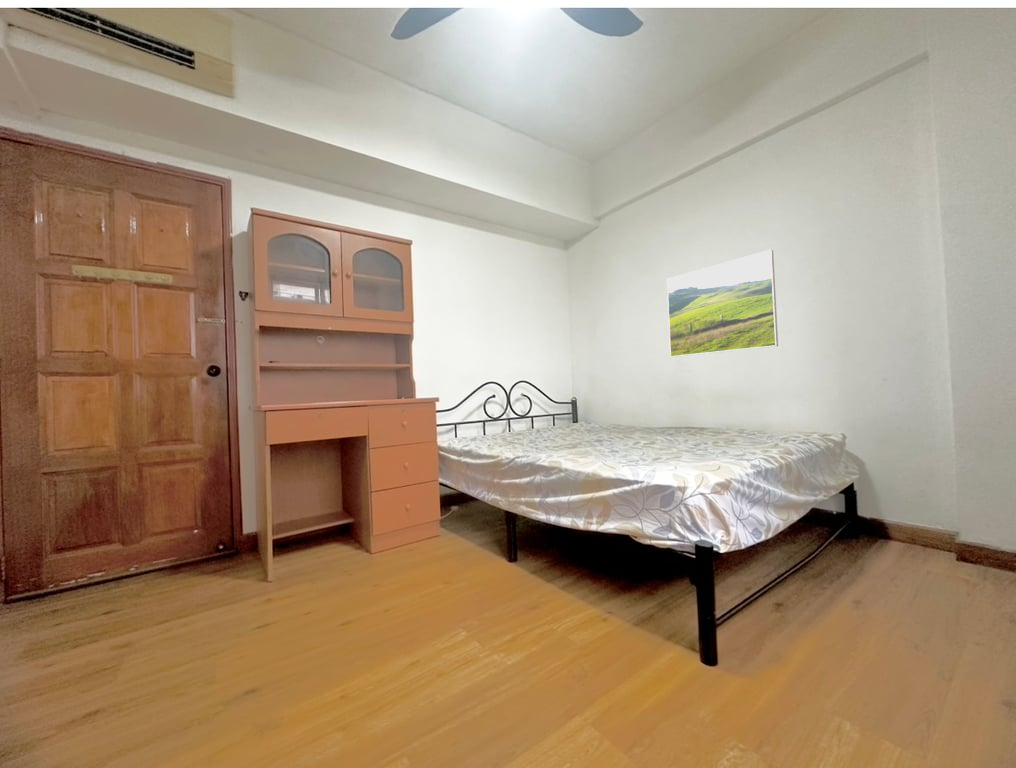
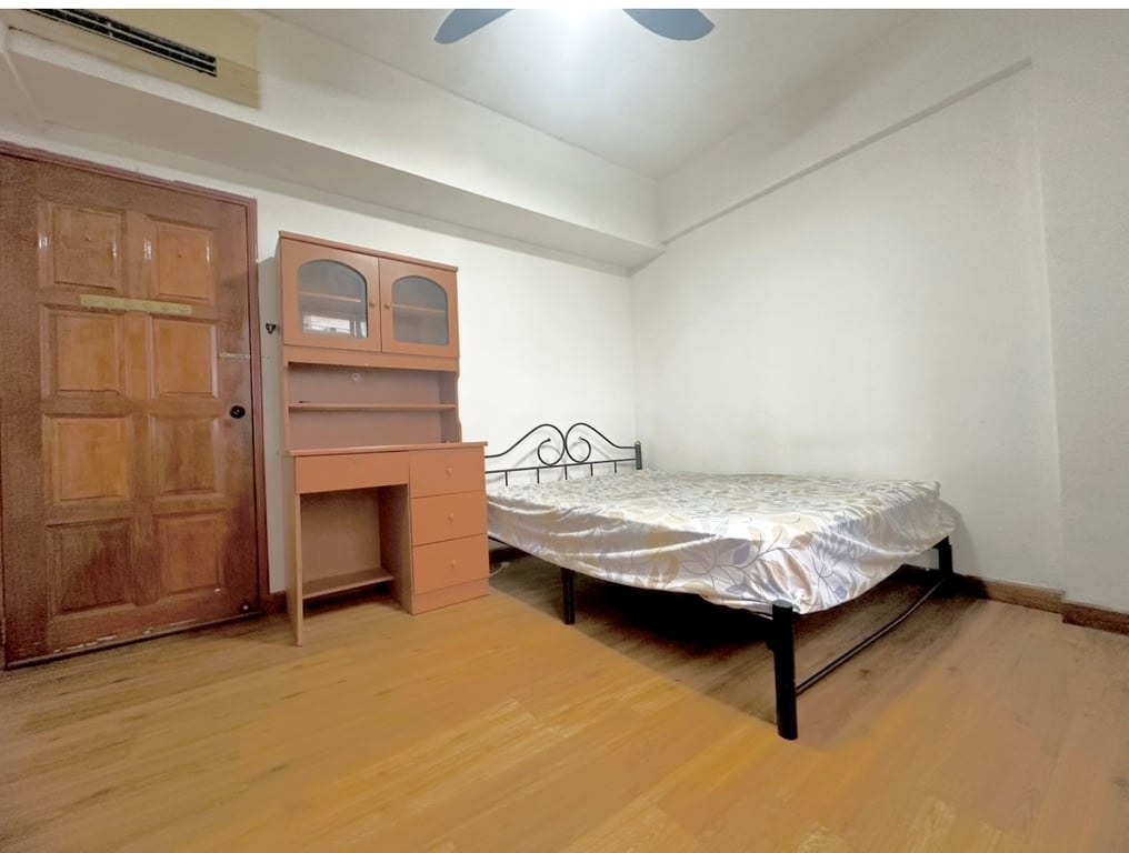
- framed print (716, 309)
